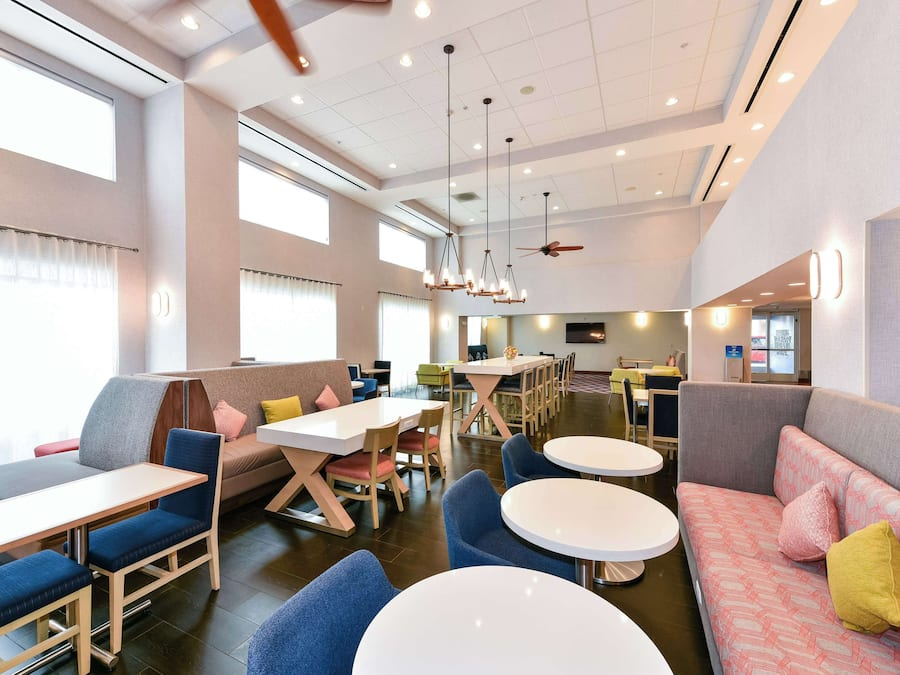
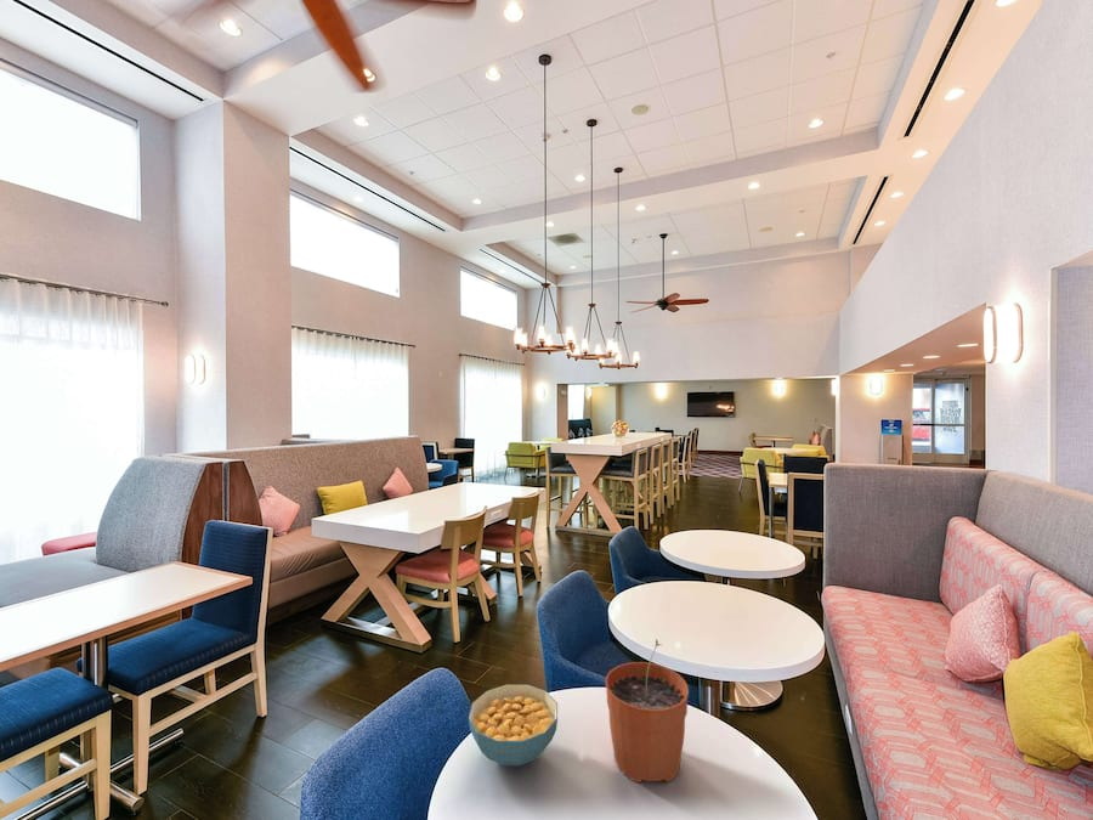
+ plant pot (646, 702)
+ cereal bowl (514, 731)
